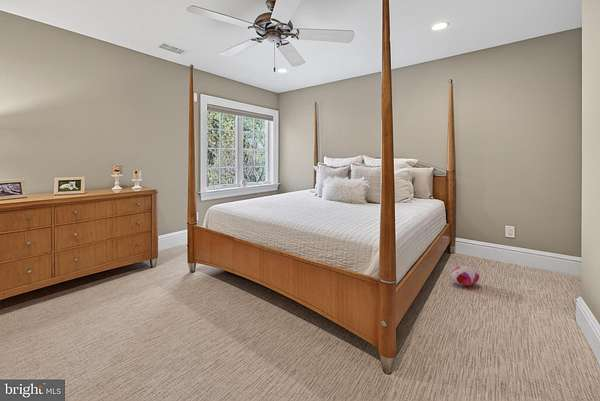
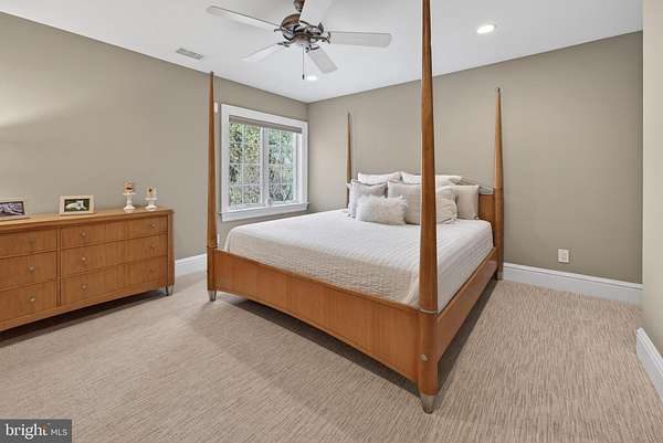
- plush toy (465, 275)
